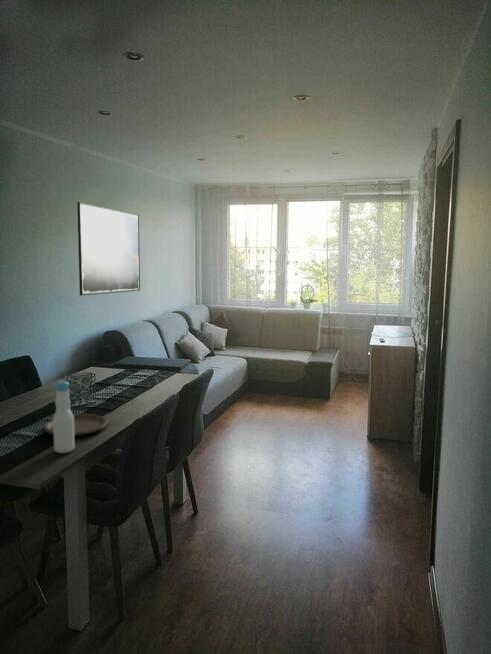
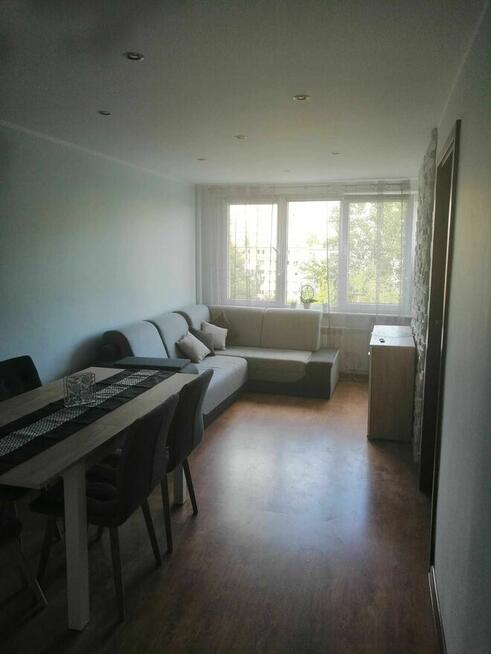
- plate (76, 425)
- bottle (63, 415)
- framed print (112, 251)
